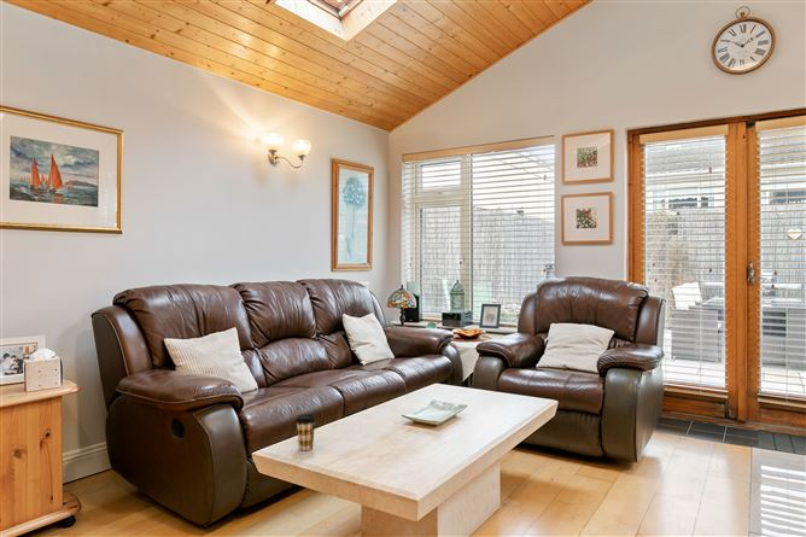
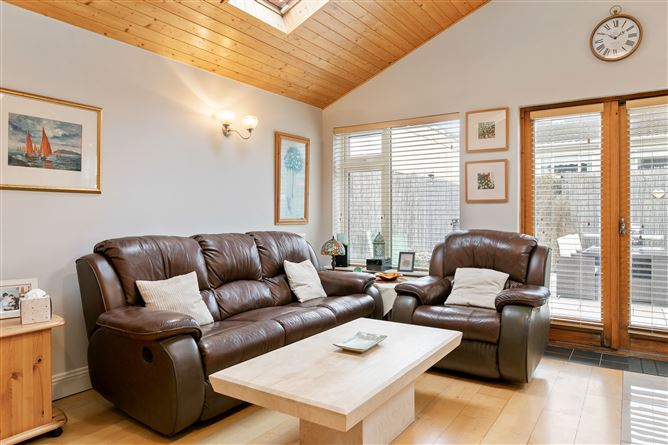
- coffee cup (305, 432)
